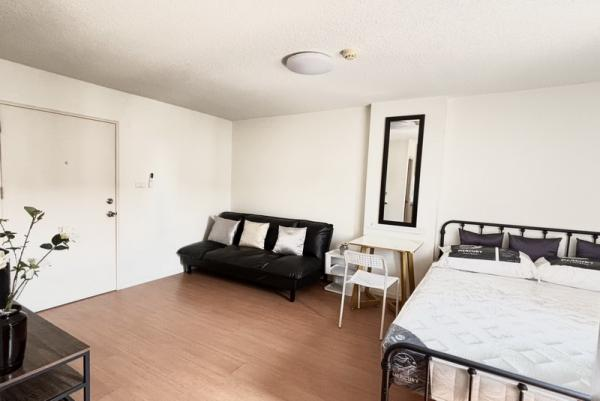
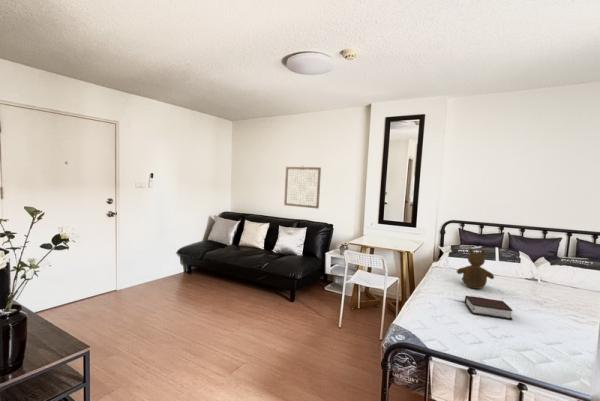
+ bible (487, 306)
+ teddy bear (475, 267)
+ wall art (301, 185)
